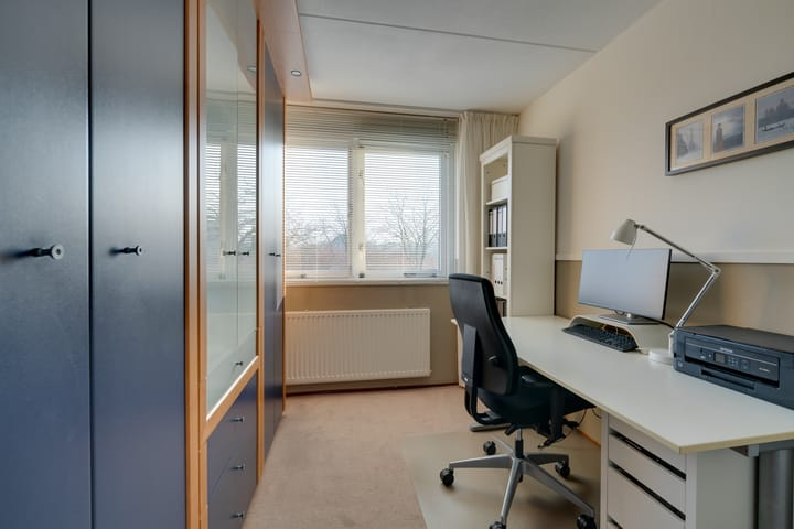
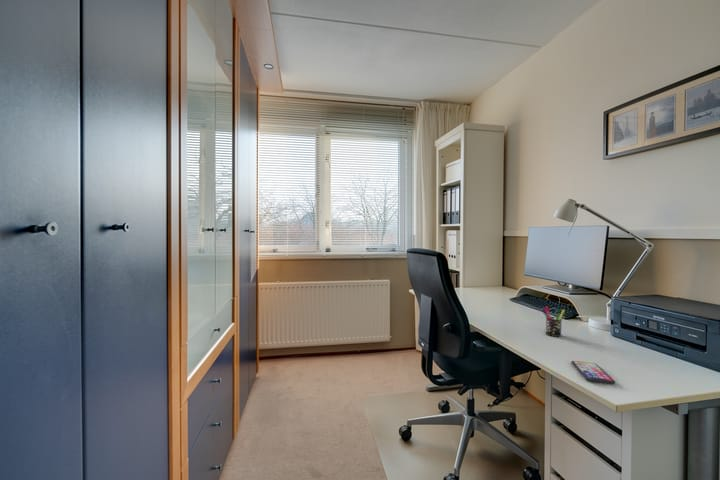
+ pen holder (553, 320)
+ smartphone (591, 371)
